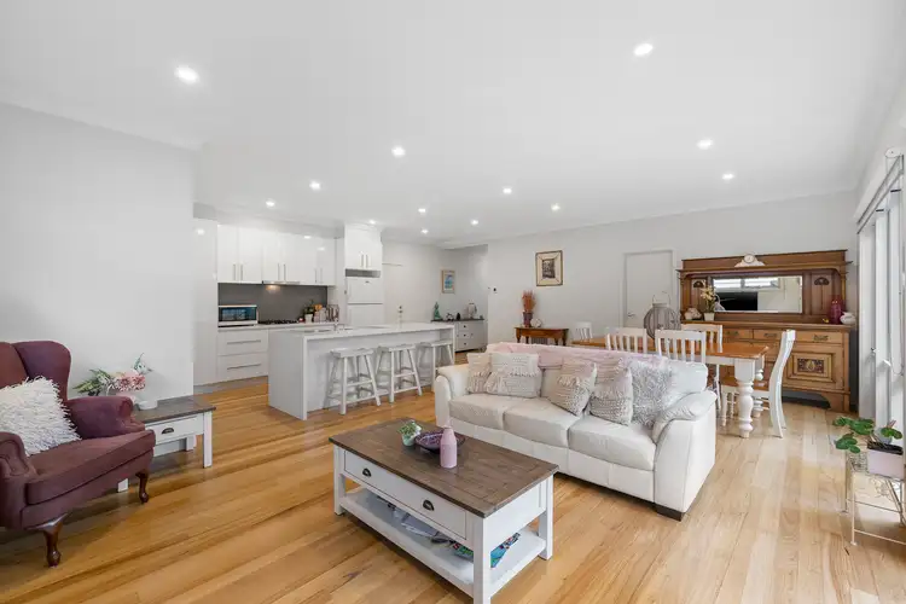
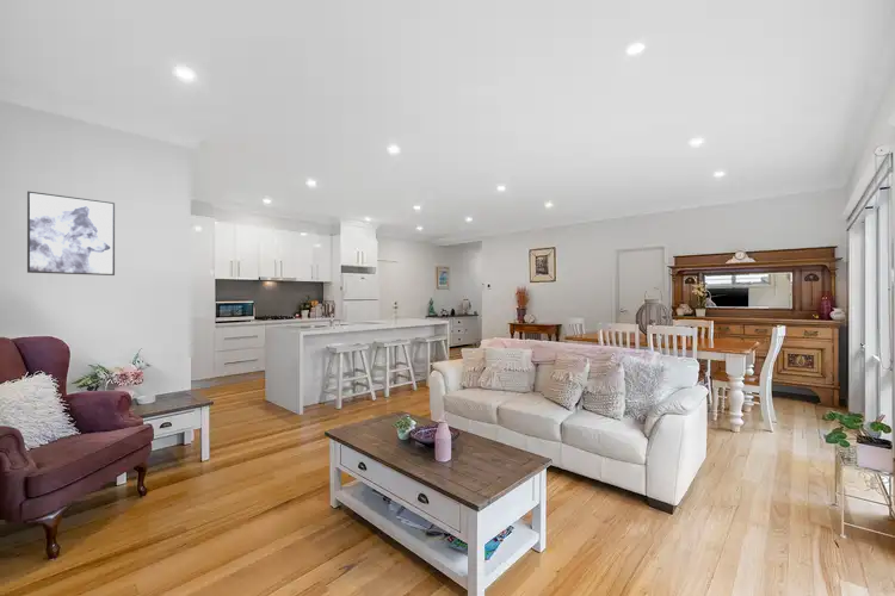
+ wall art (73, 235)
